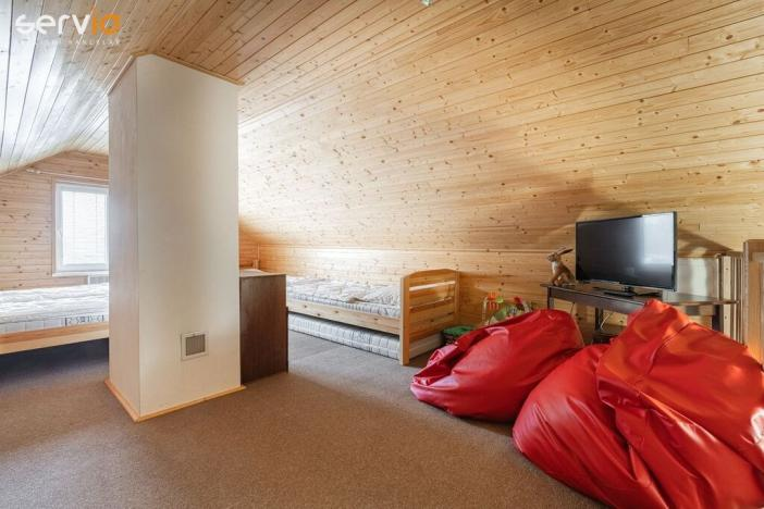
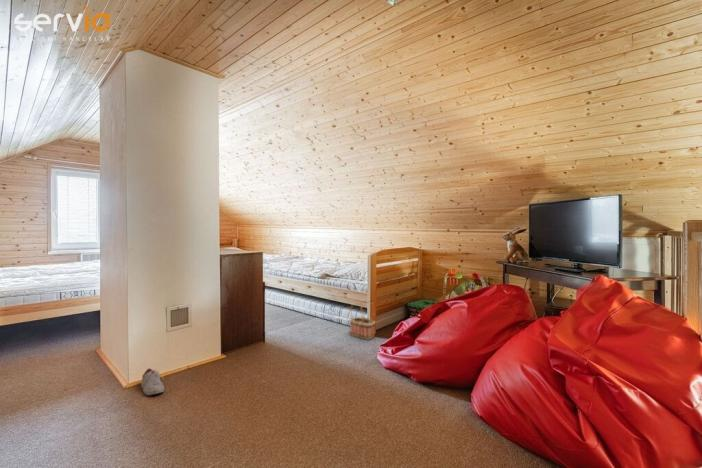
+ basket (362, 318)
+ shoe (152, 379)
